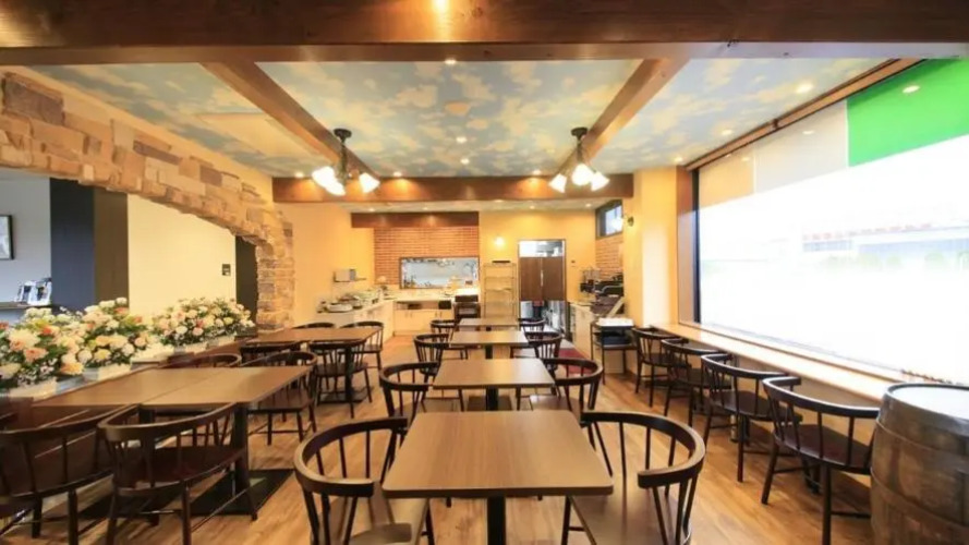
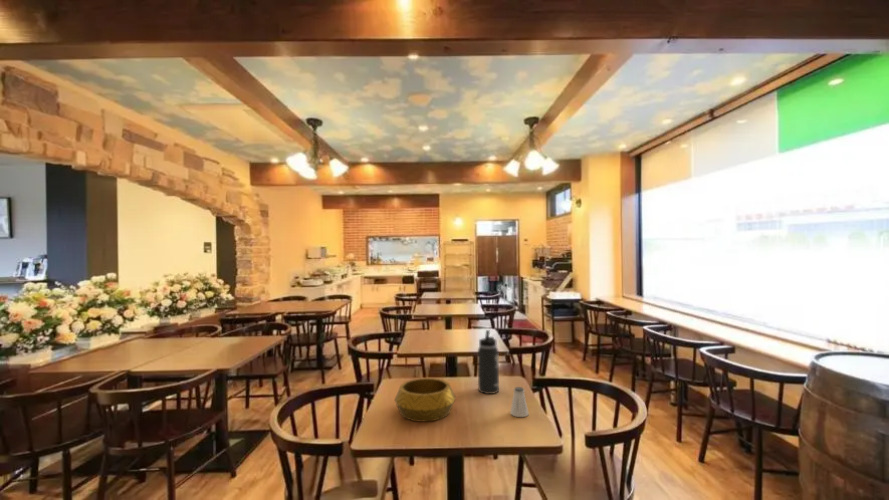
+ saltshaker (519, 400)
+ thermos bottle (488, 359)
+ decorative bowl (425, 398)
